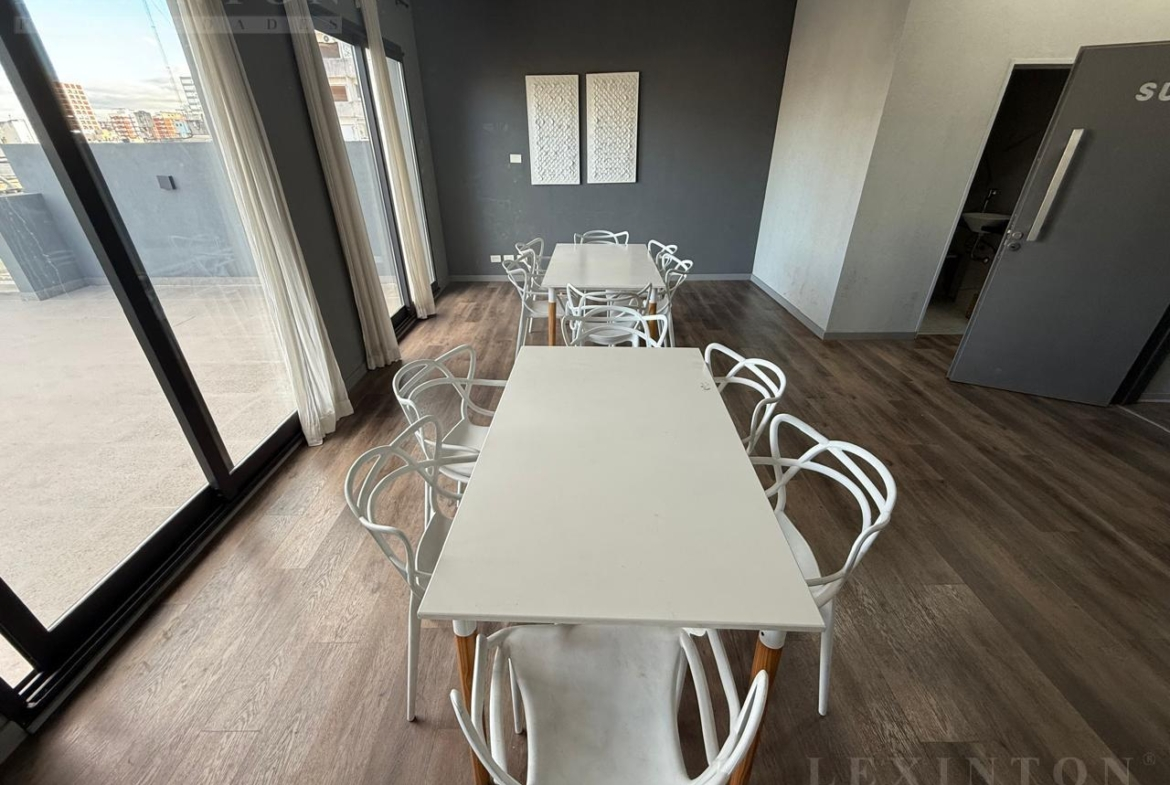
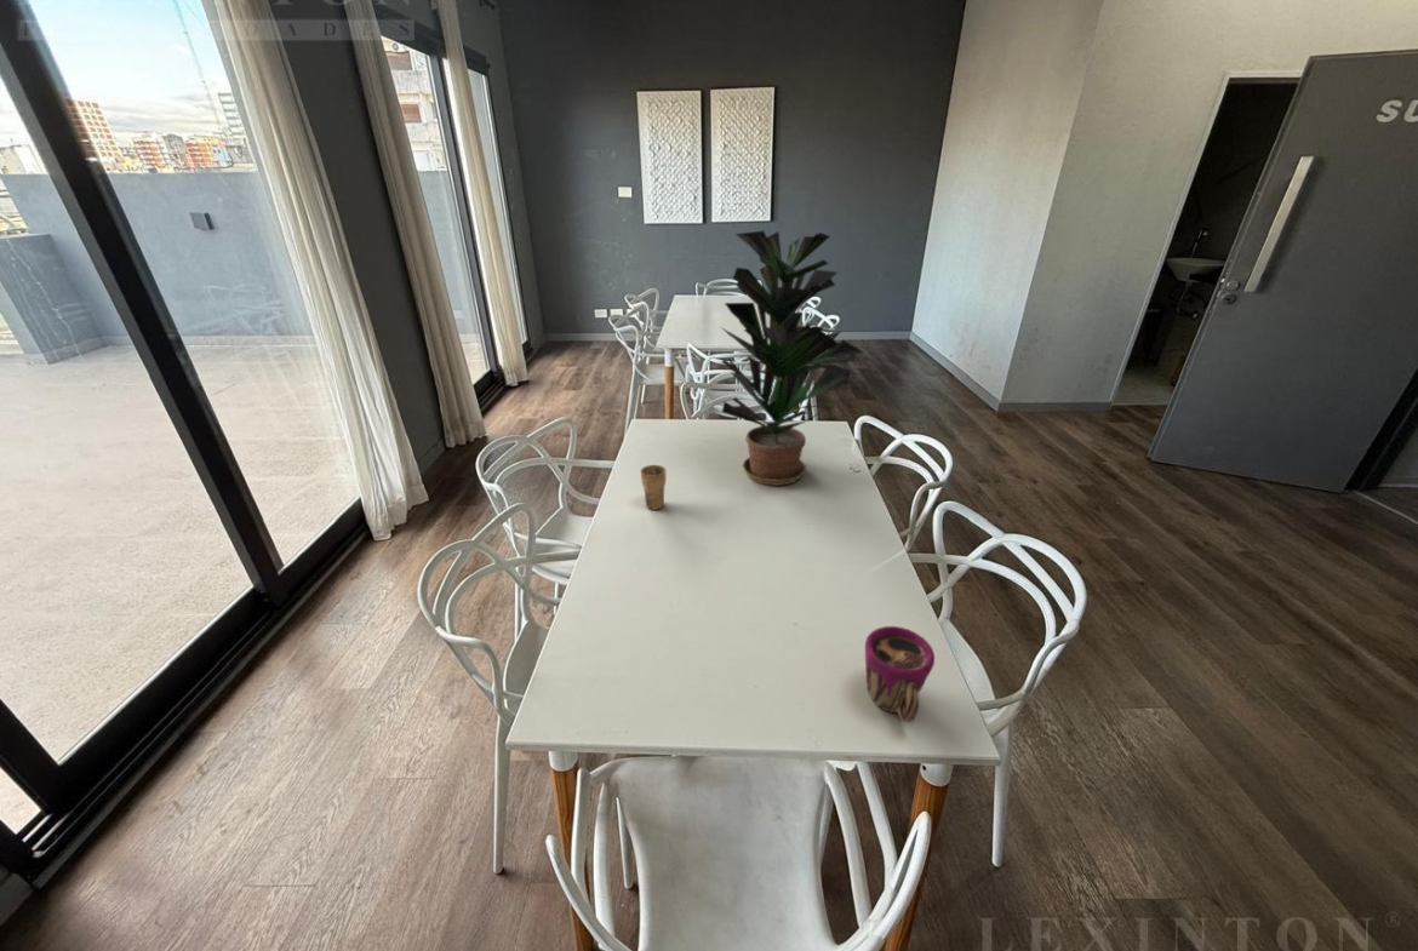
+ cup (897, 678)
+ potted plant (793, 363)
+ cup (653, 483)
